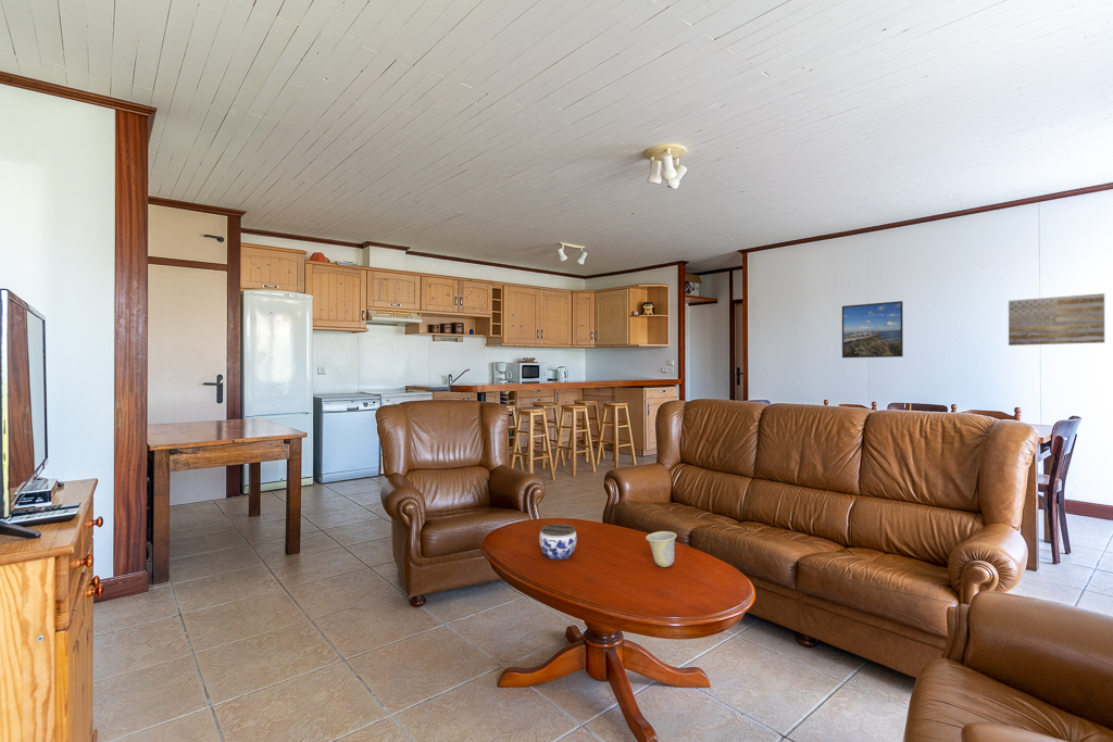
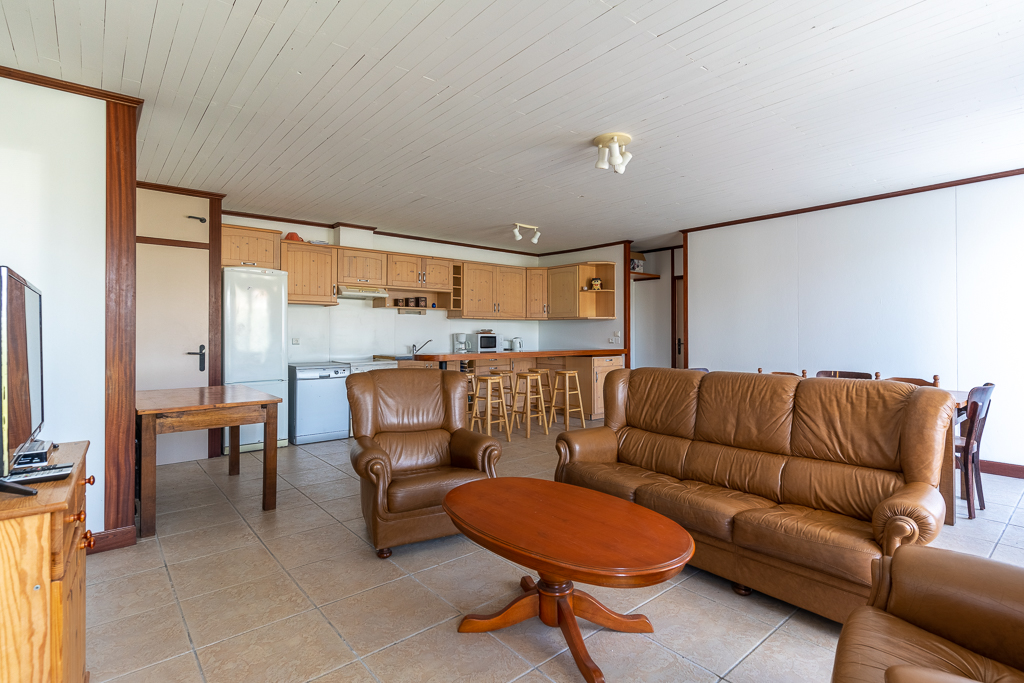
- wall art (1054, 320)
- cup (661, 549)
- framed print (871, 330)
- jar (558, 541)
